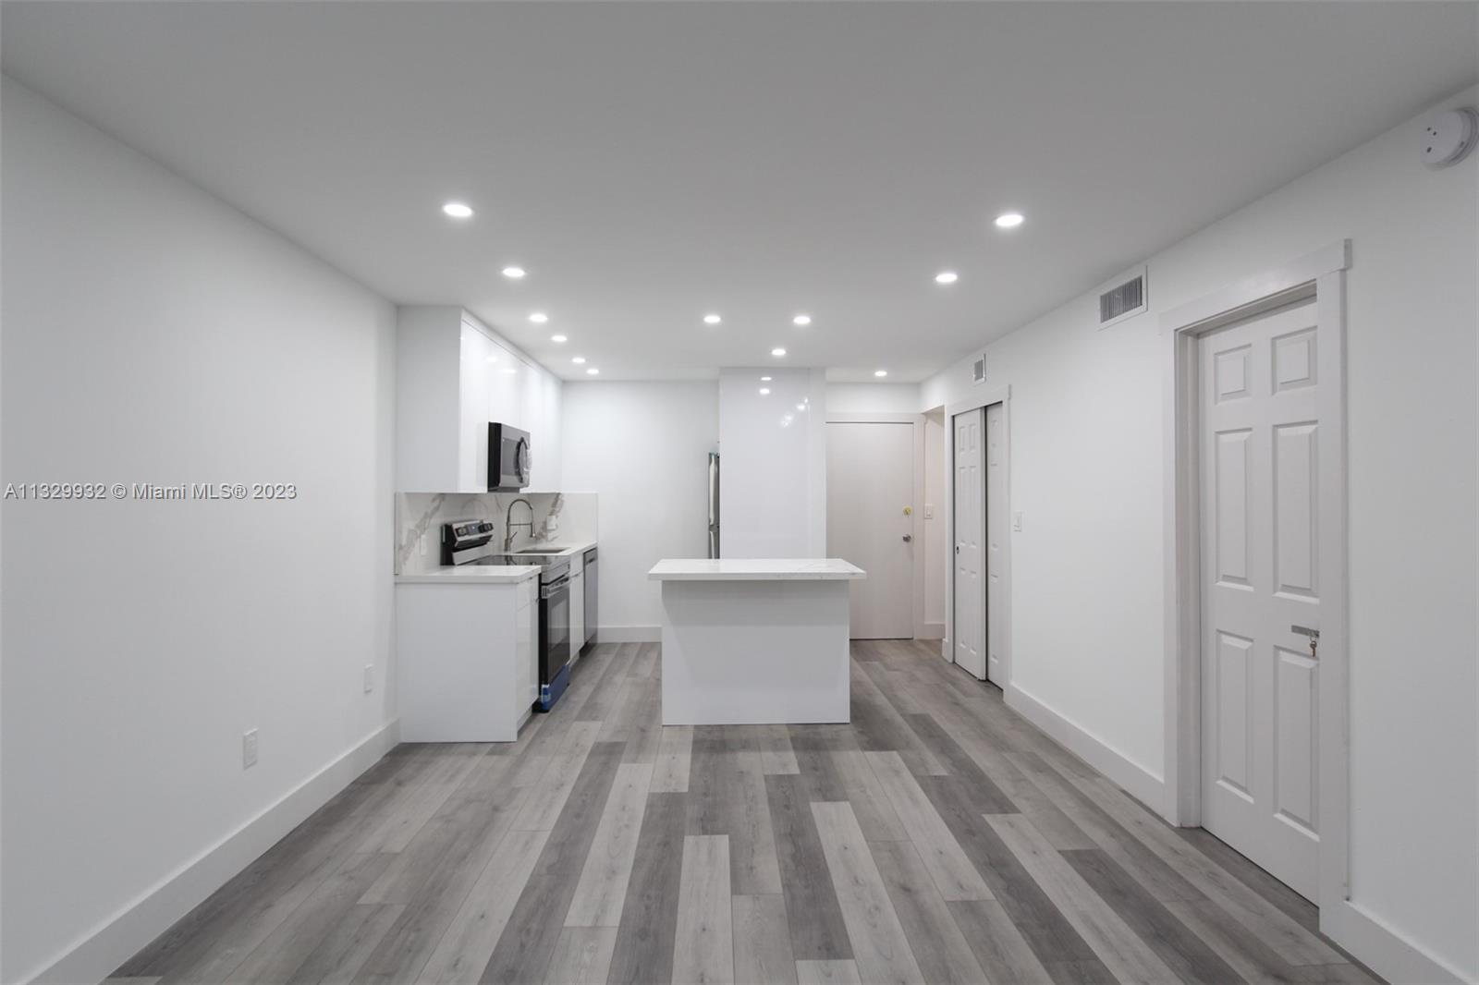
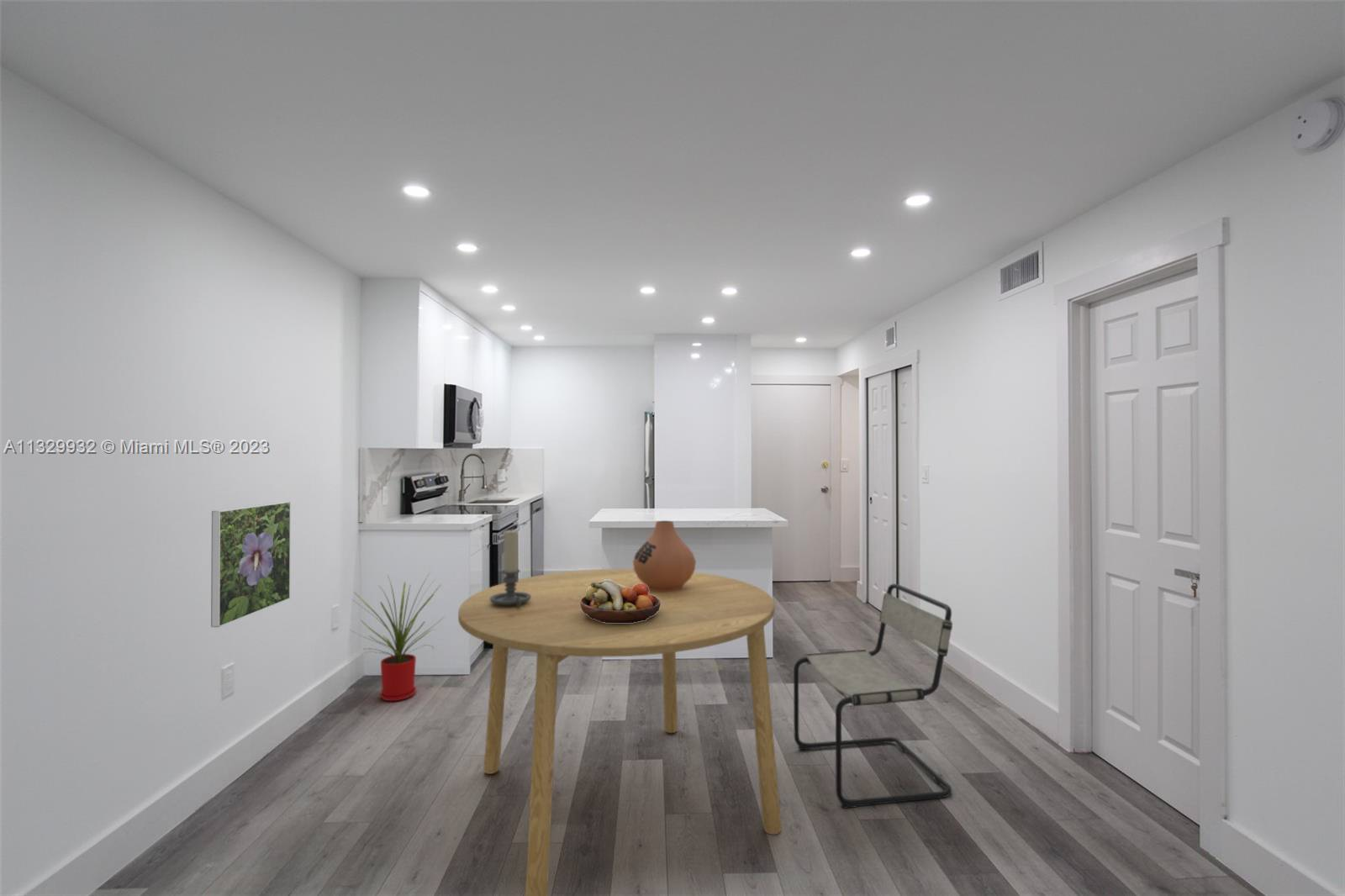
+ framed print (254, 558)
+ vase (664, 554)
+ candle holder (511, 567)
+ chair (868, 683)
+ house plant (397, 636)
+ dining table (620, 656)
+ fruit bowl (620, 597)
